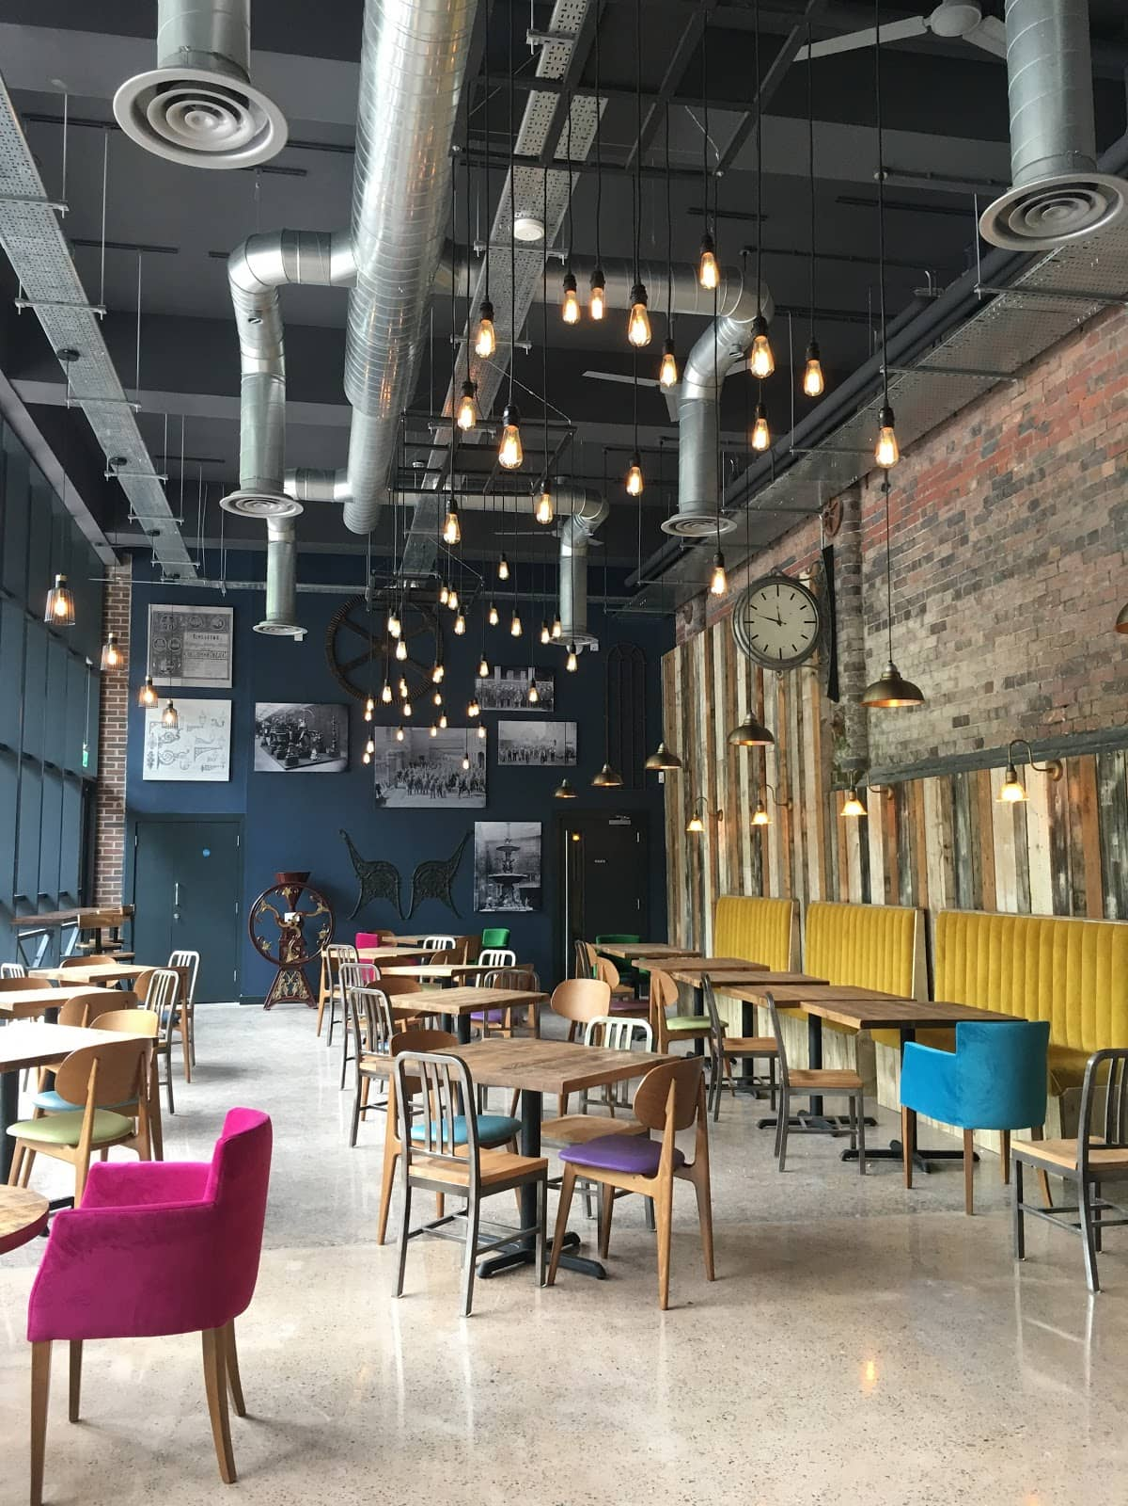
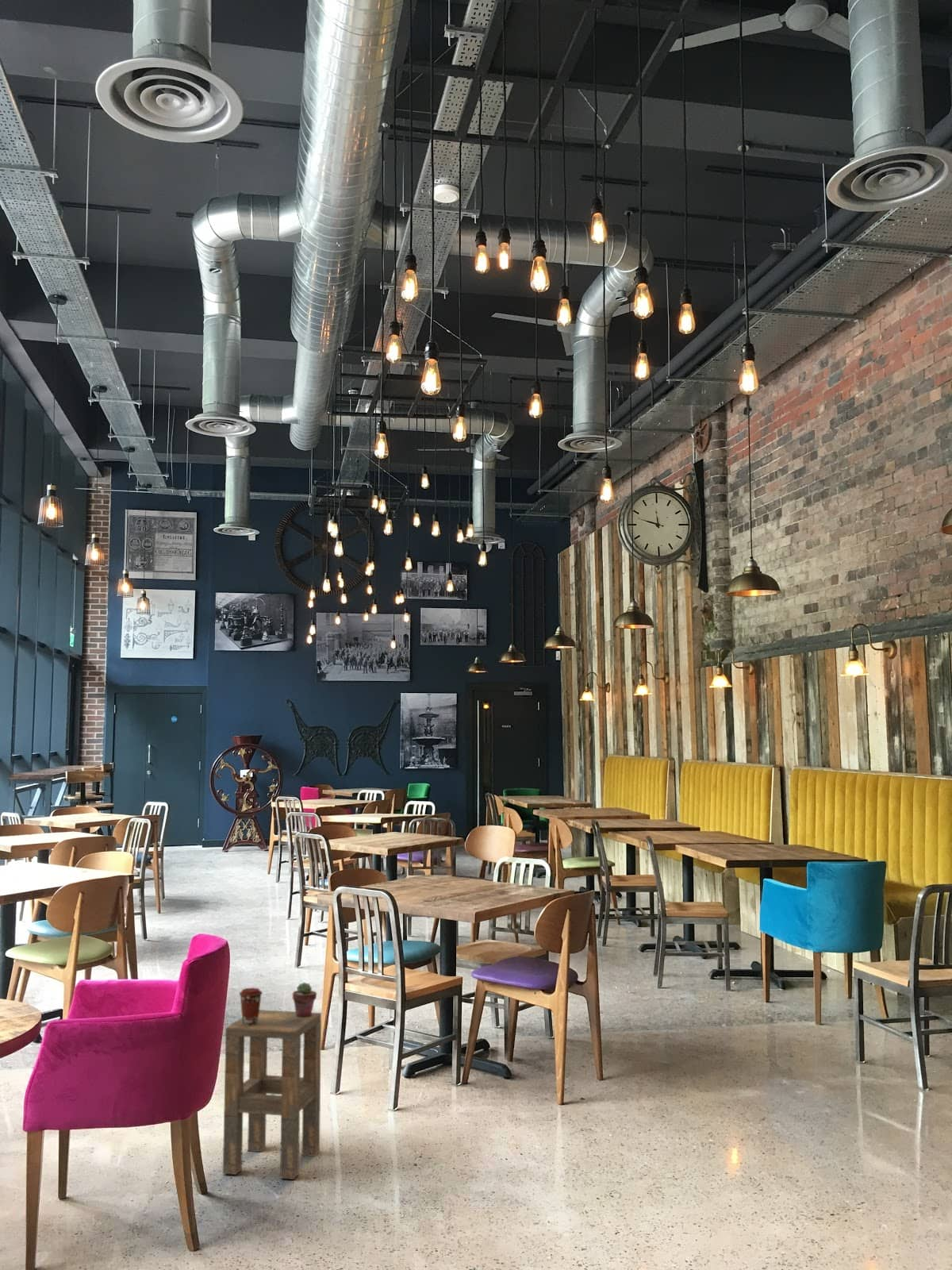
+ coffee cup (250, 1006)
+ side table (273, 1090)
+ potted succulent (304, 998)
